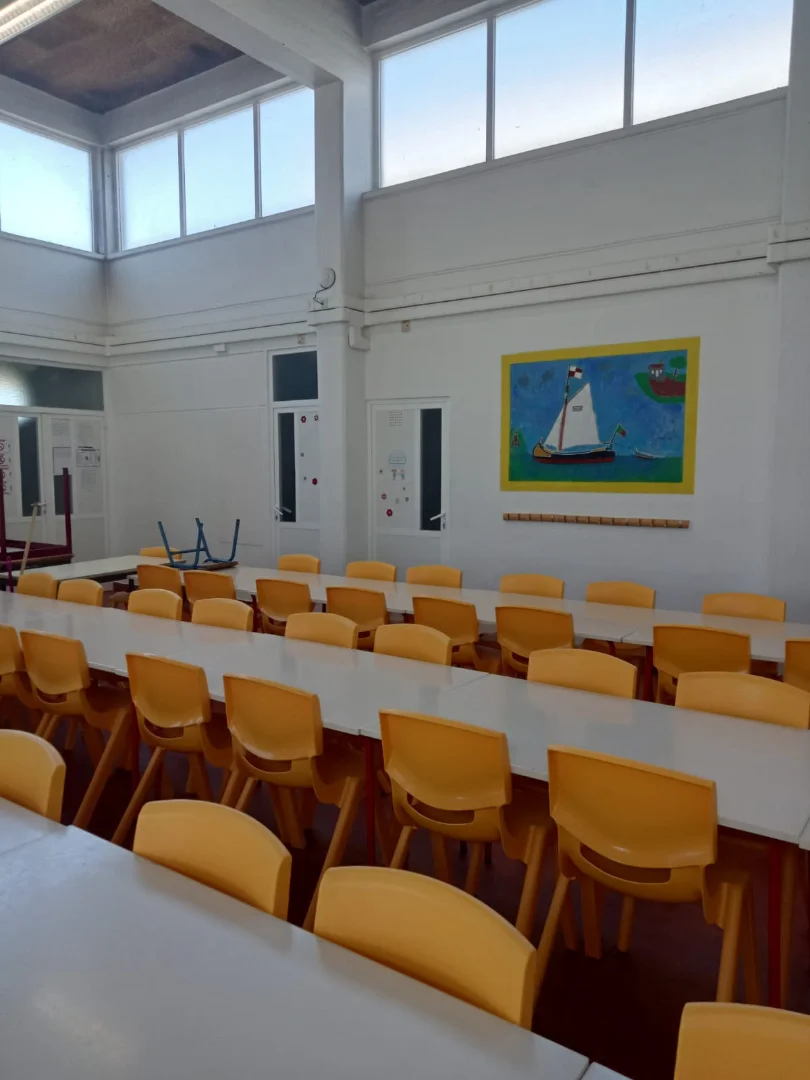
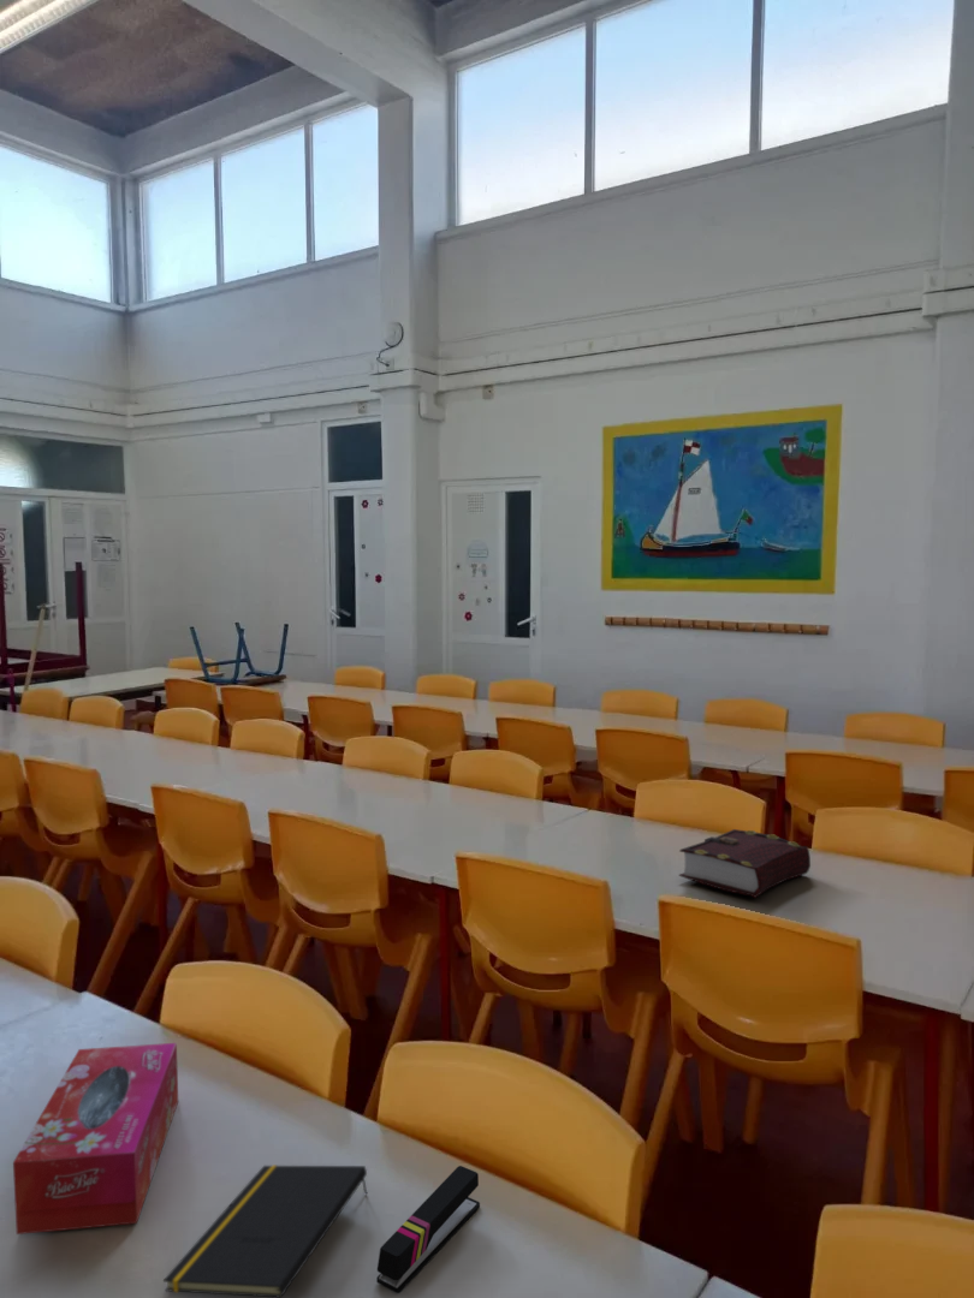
+ book (744, 861)
+ tissue box (105, 1127)
+ stapler (430, 1223)
+ notepad (272, 1223)
